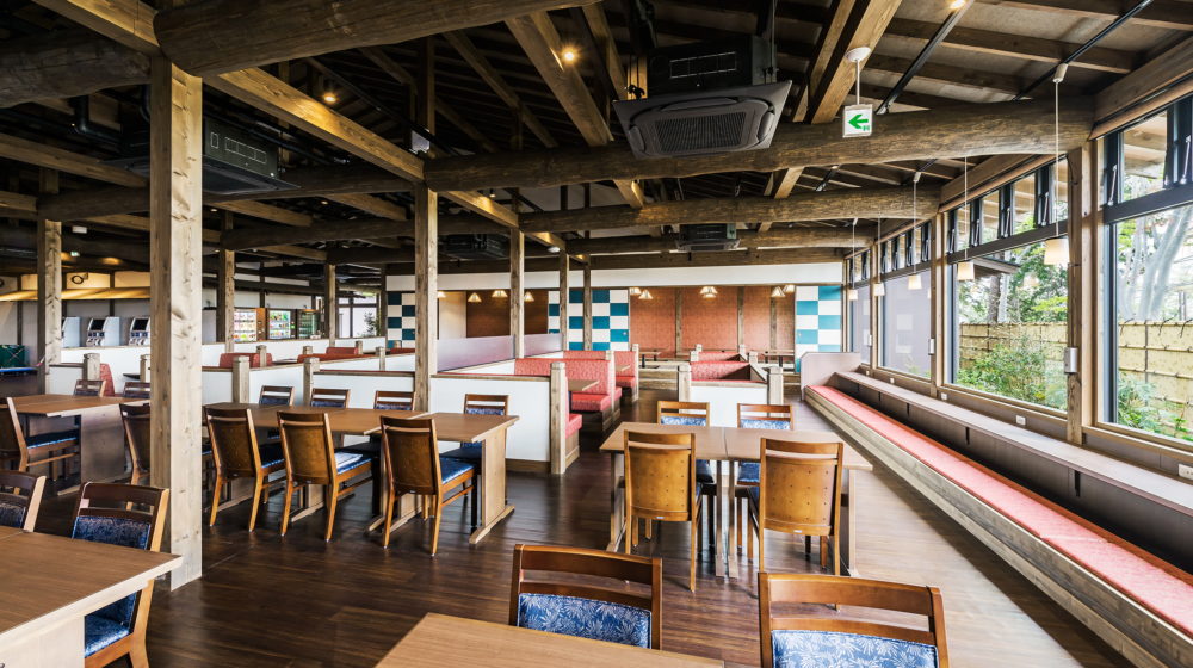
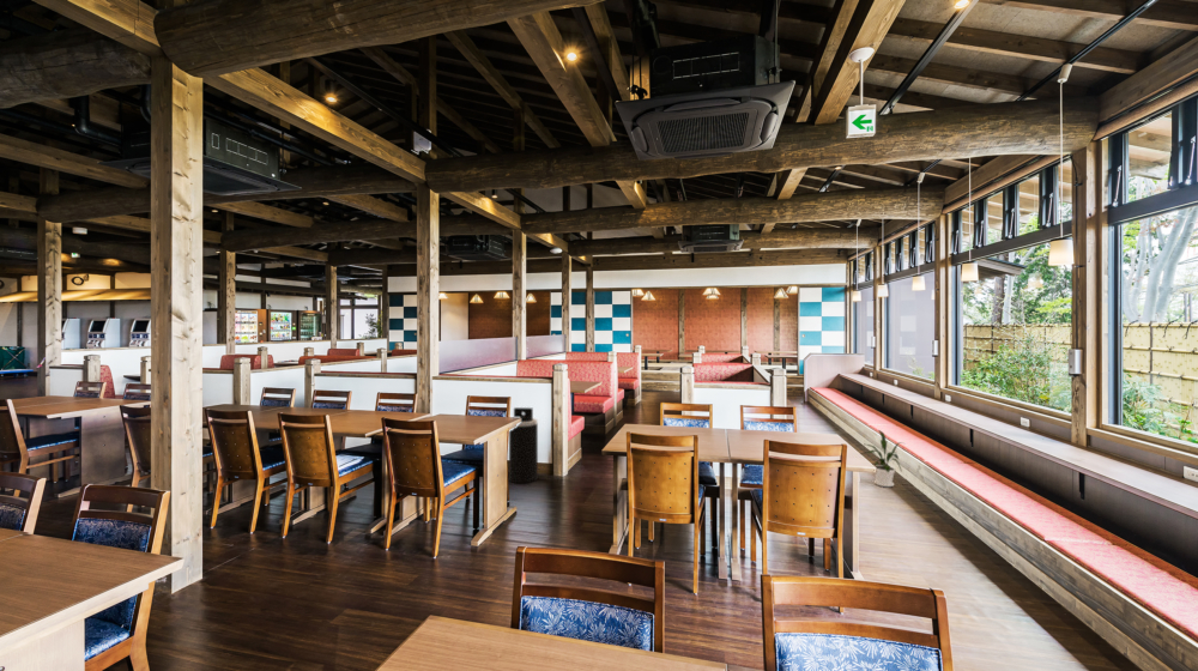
+ house plant (882, 458)
+ trash can (522, 443)
